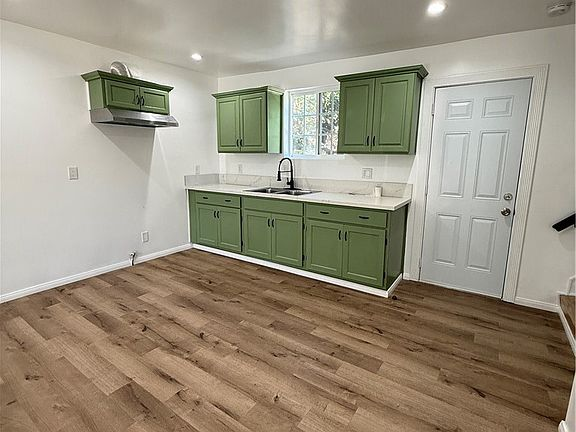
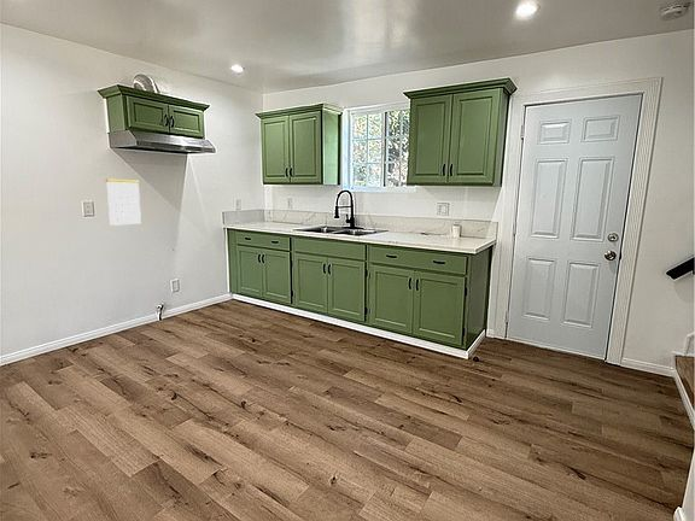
+ calendar (123, 197)
